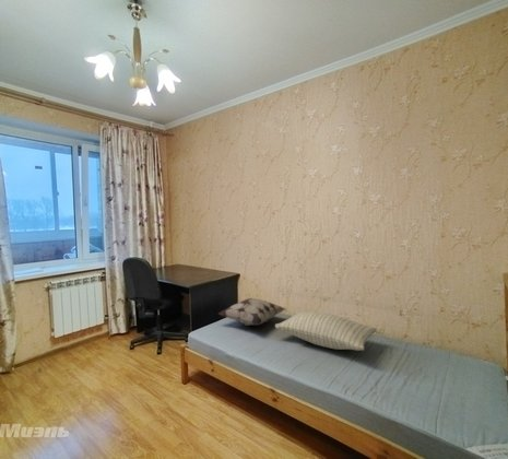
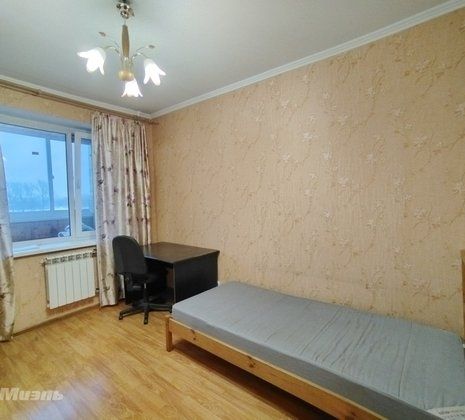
- decorative pillow (252, 310)
- pillow (324, 329)
